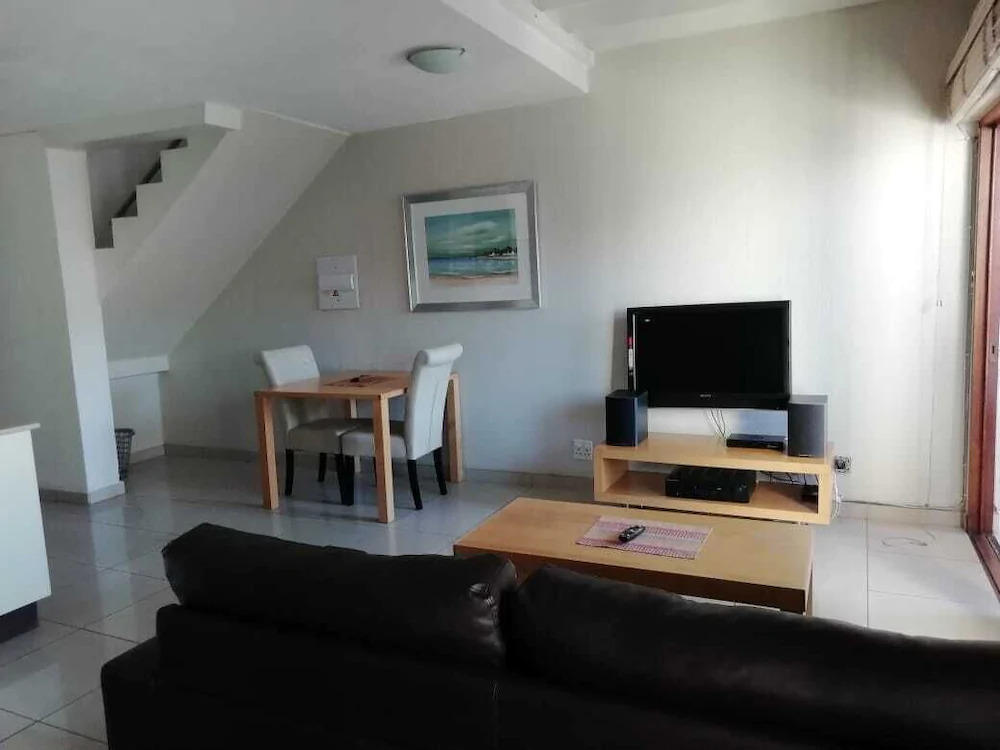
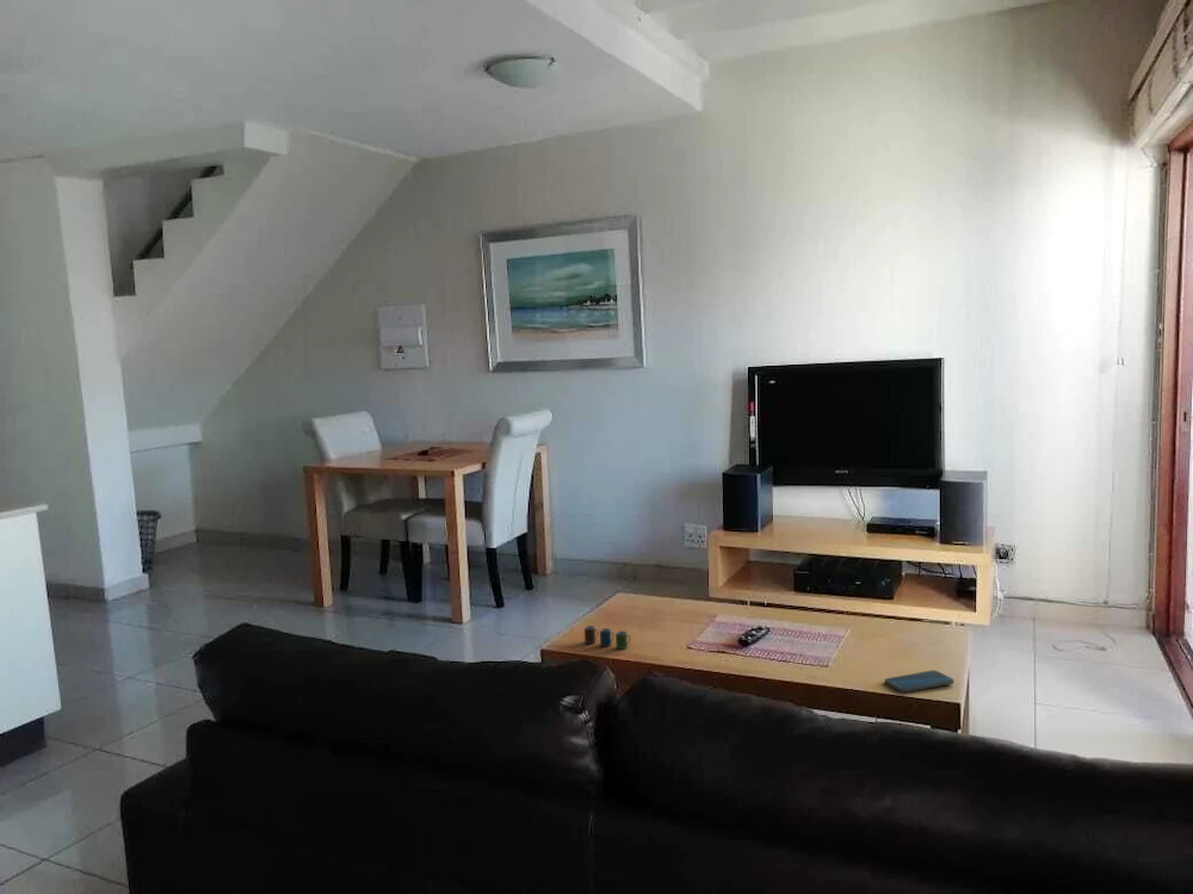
+ smartphone (919, 681)
+ cup (607, 632)
